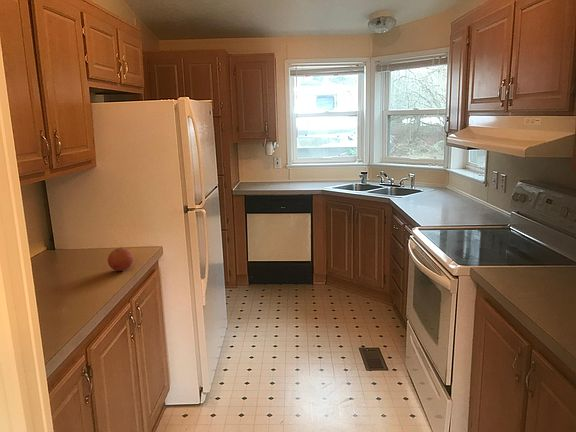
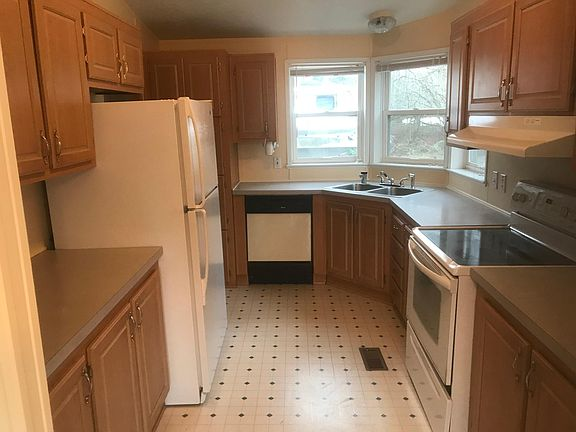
- fruit (120, 259)
